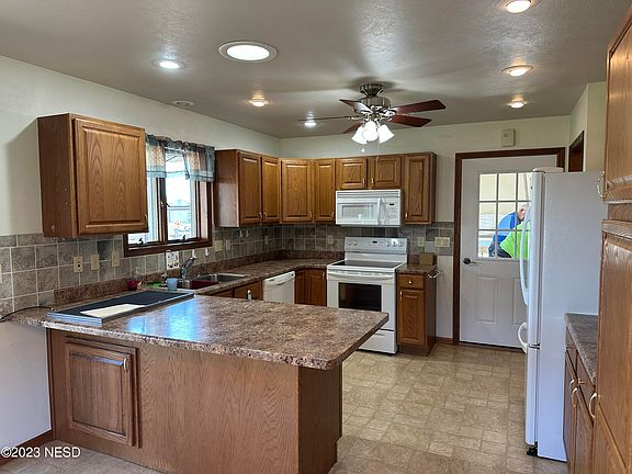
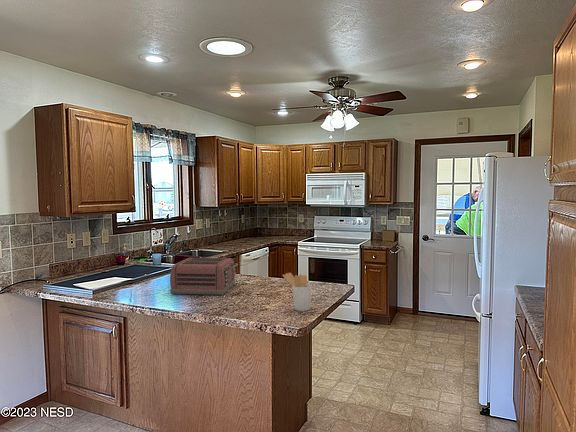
+ toaster (207, 274)
+ utensil holder (297, 290)
